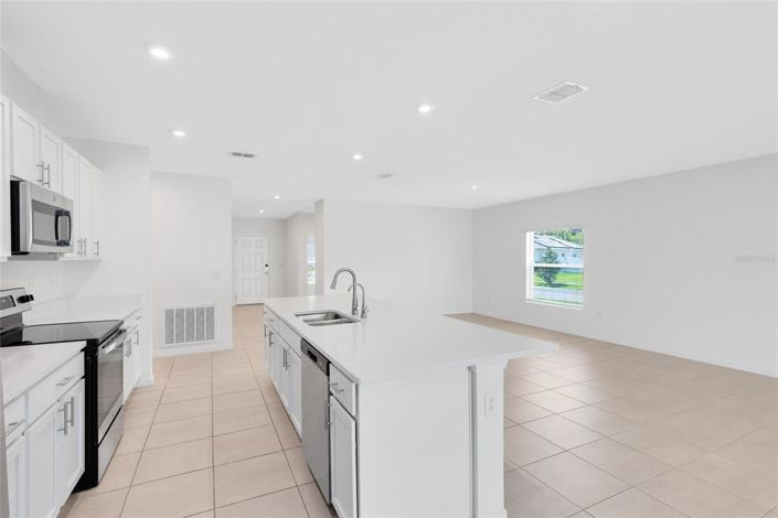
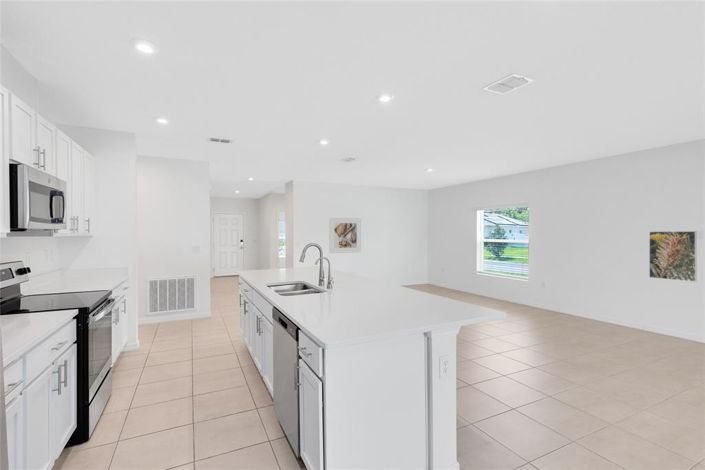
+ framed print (671, 255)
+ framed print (345, 235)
